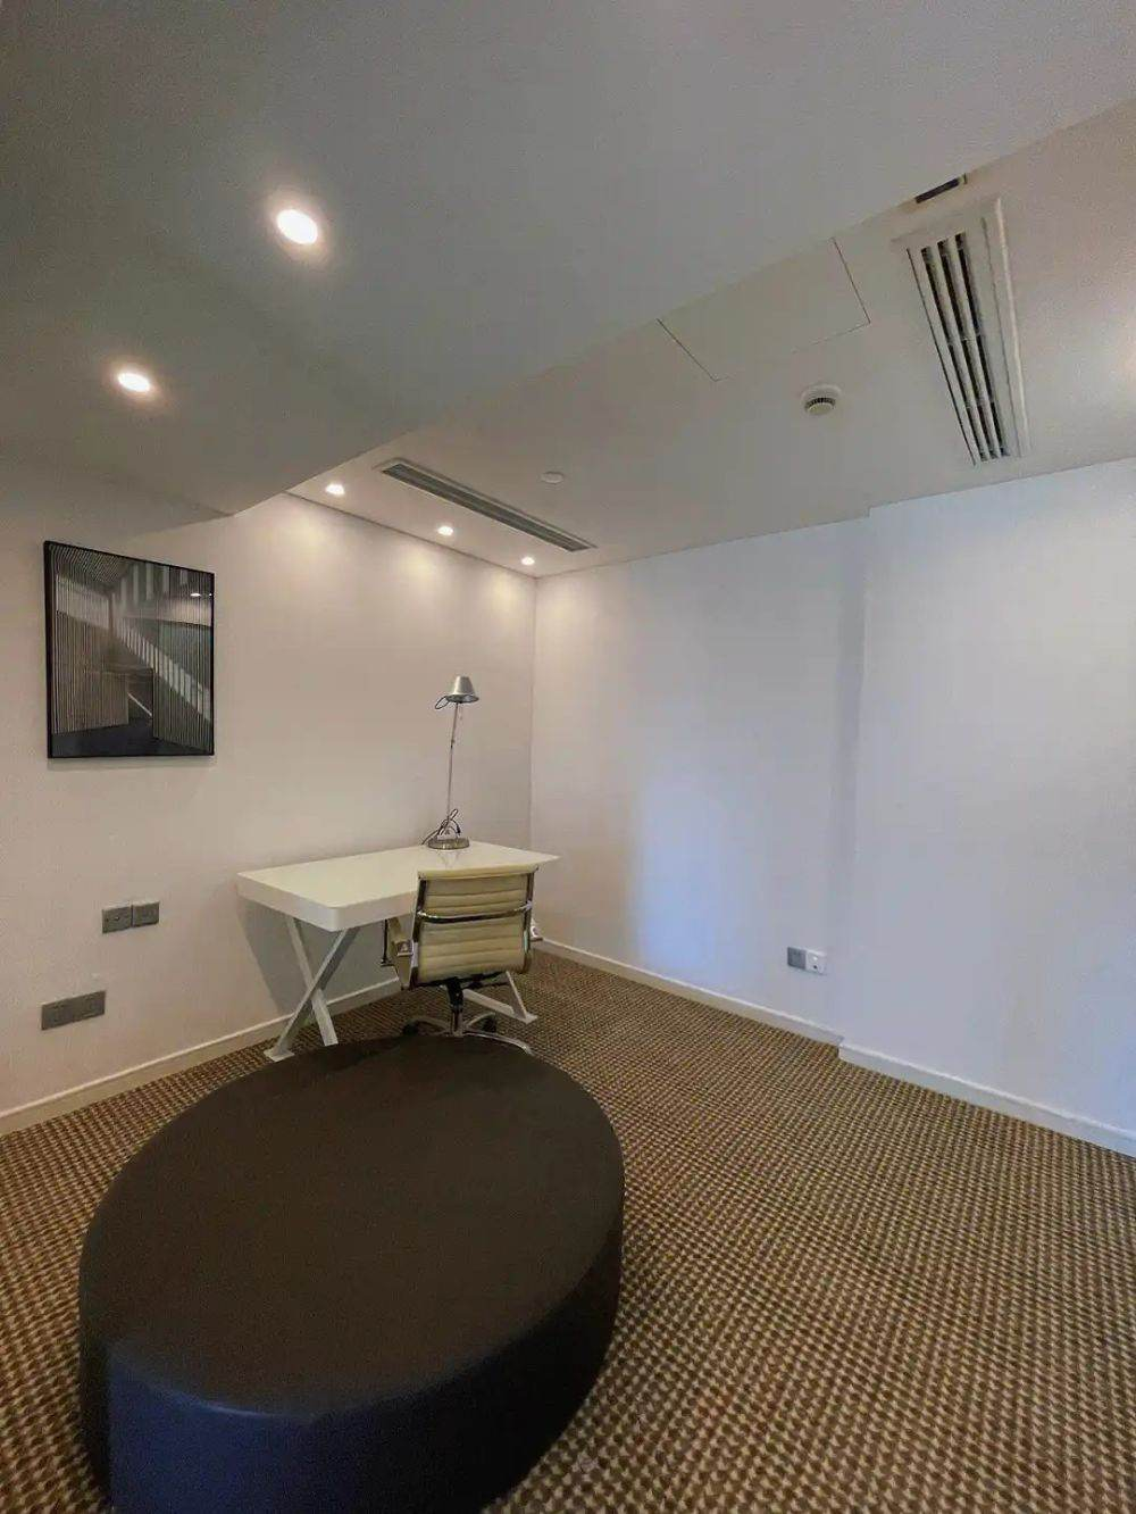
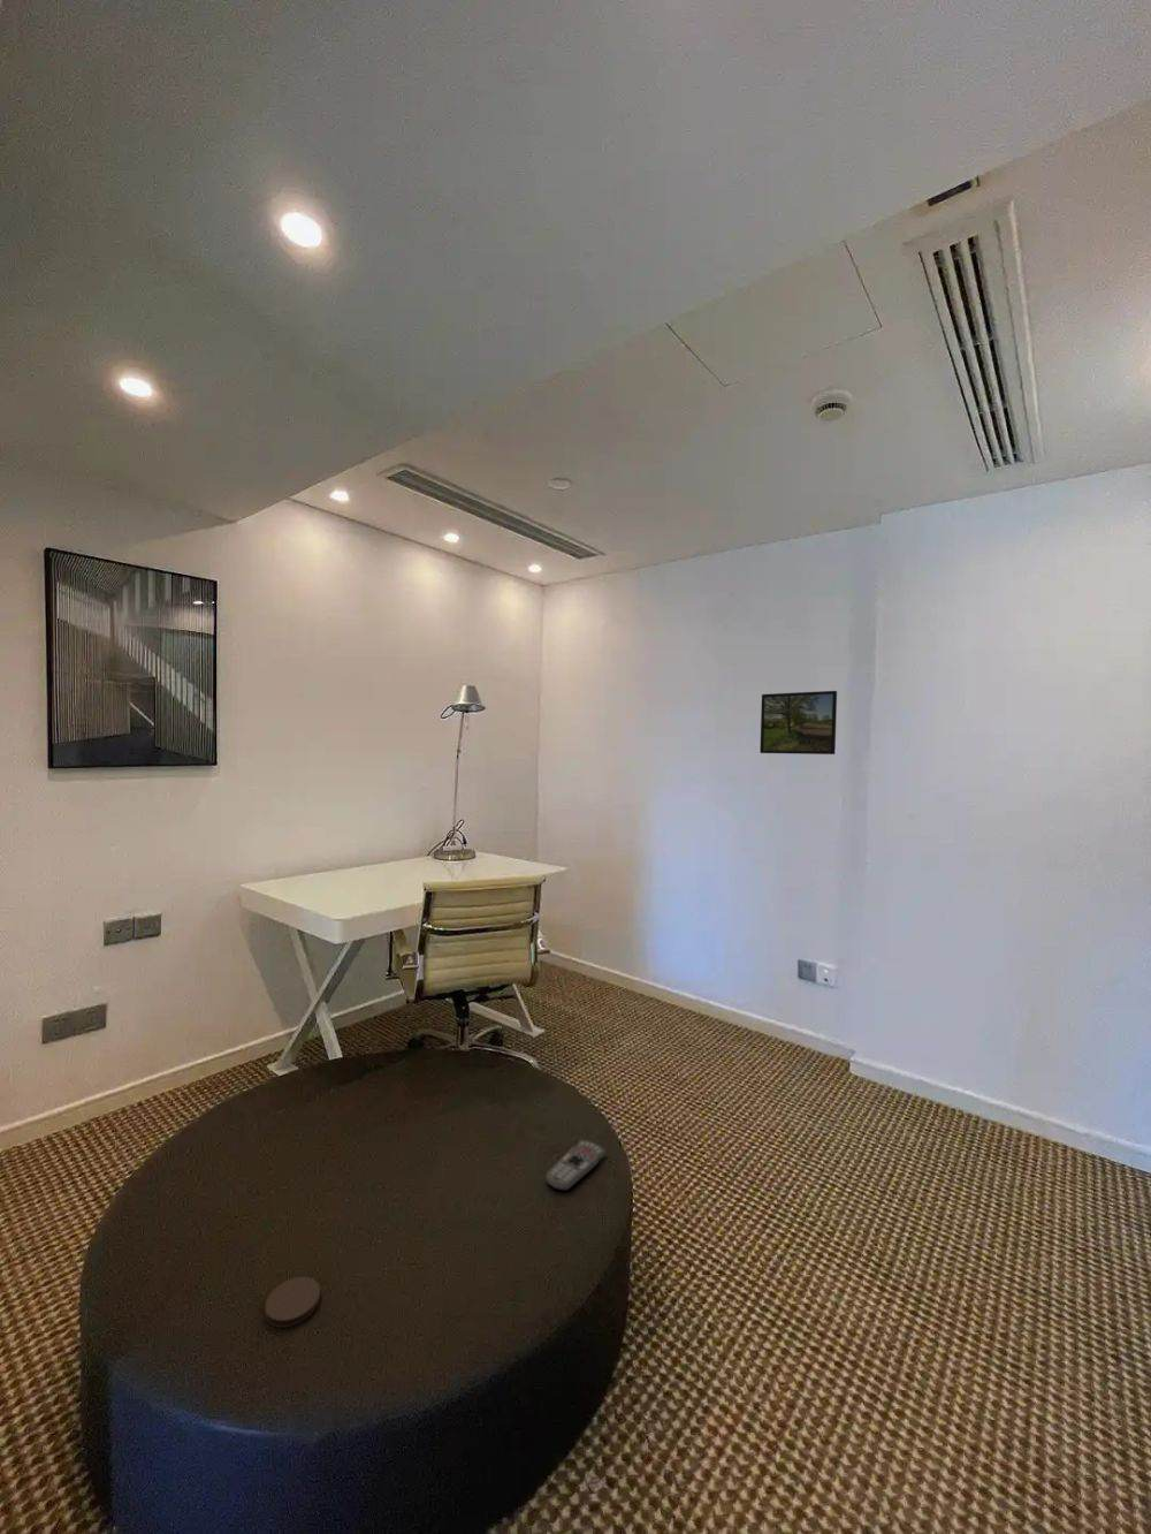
+ coaster (293, 1301)
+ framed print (797, 723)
+ remote control (574, 1164)
